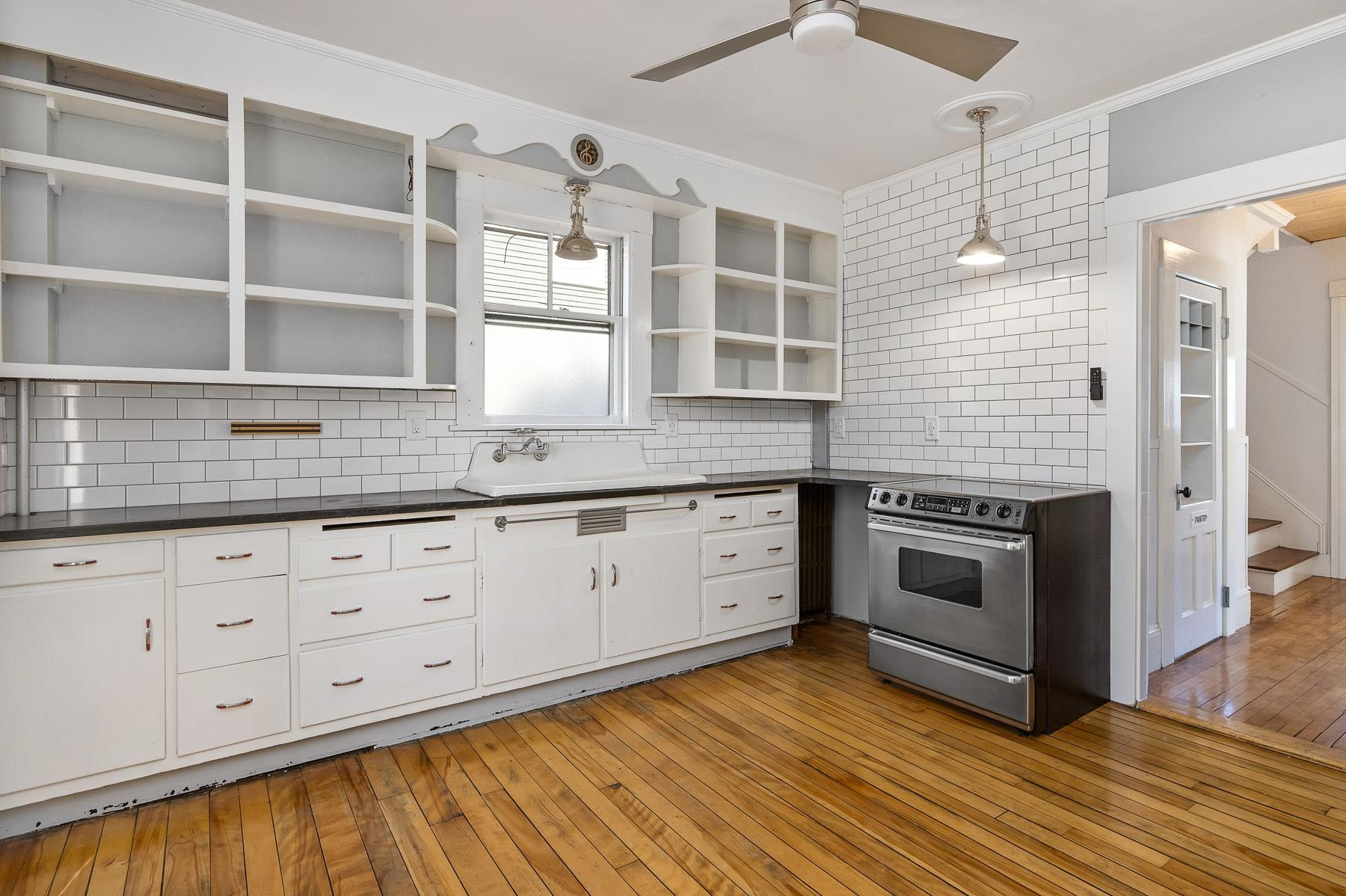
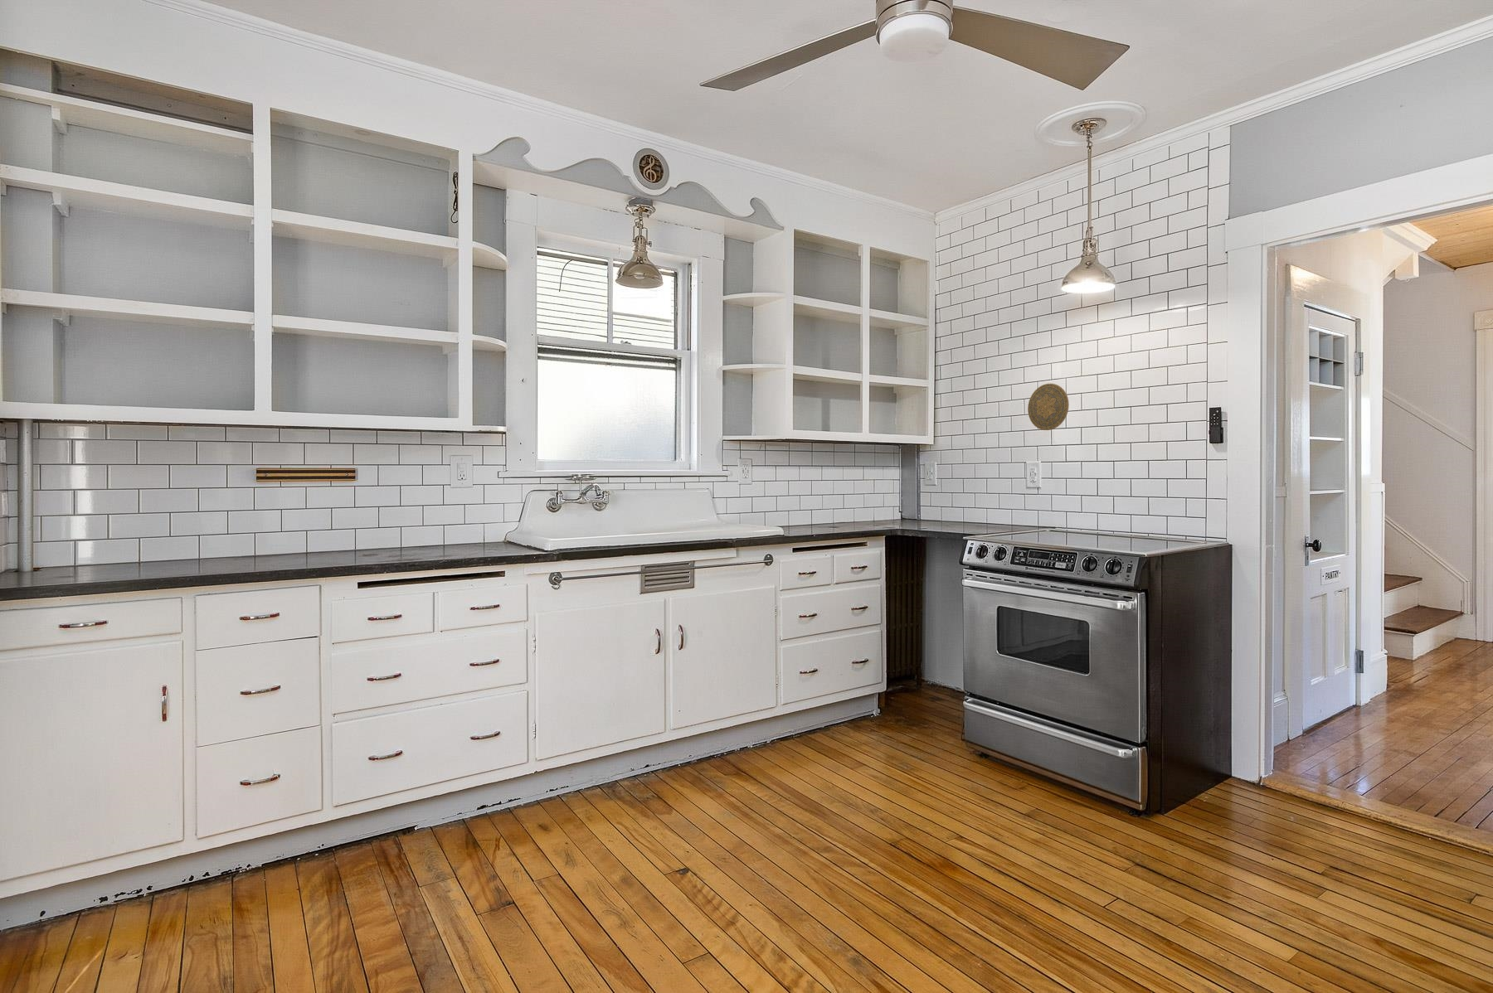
+ decorative plate (1046, 406)
